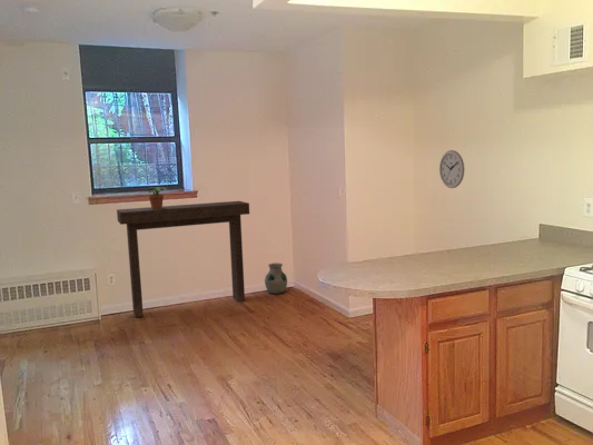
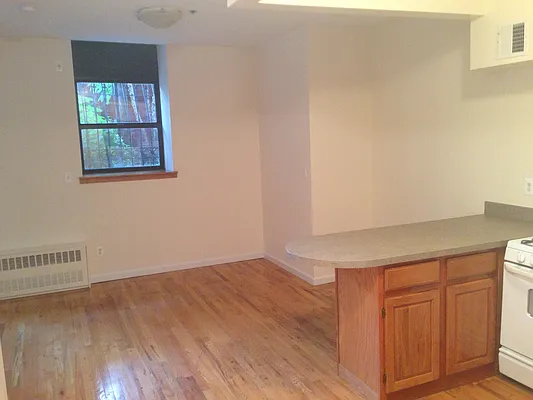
- console table (187, 225)
- potted plant (157, 197)
- vase (276, 278)
- wall clock (451, 169)
